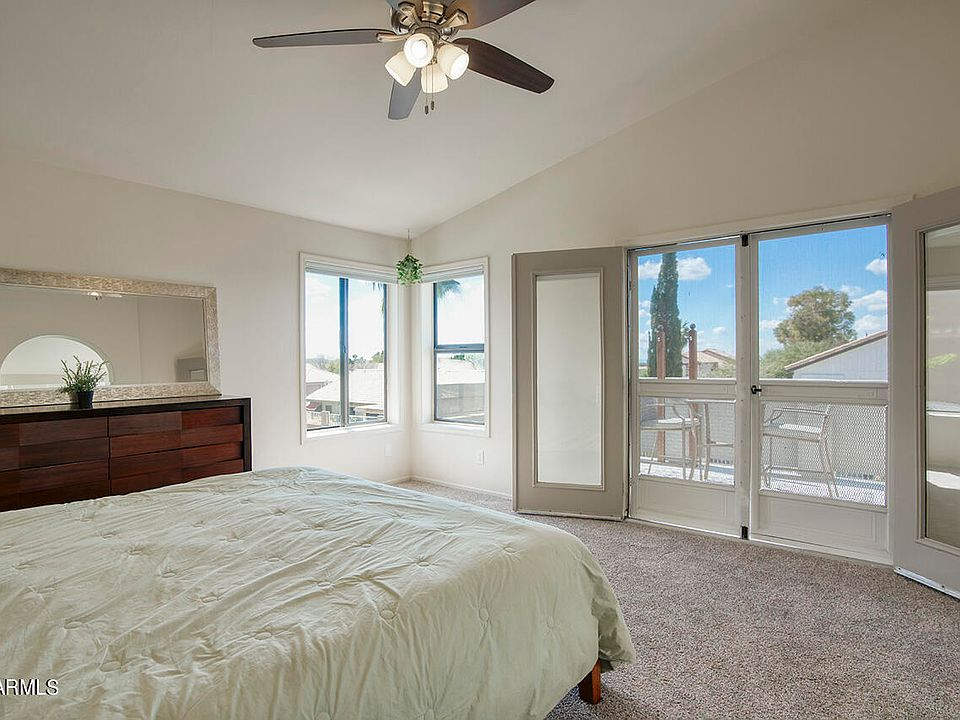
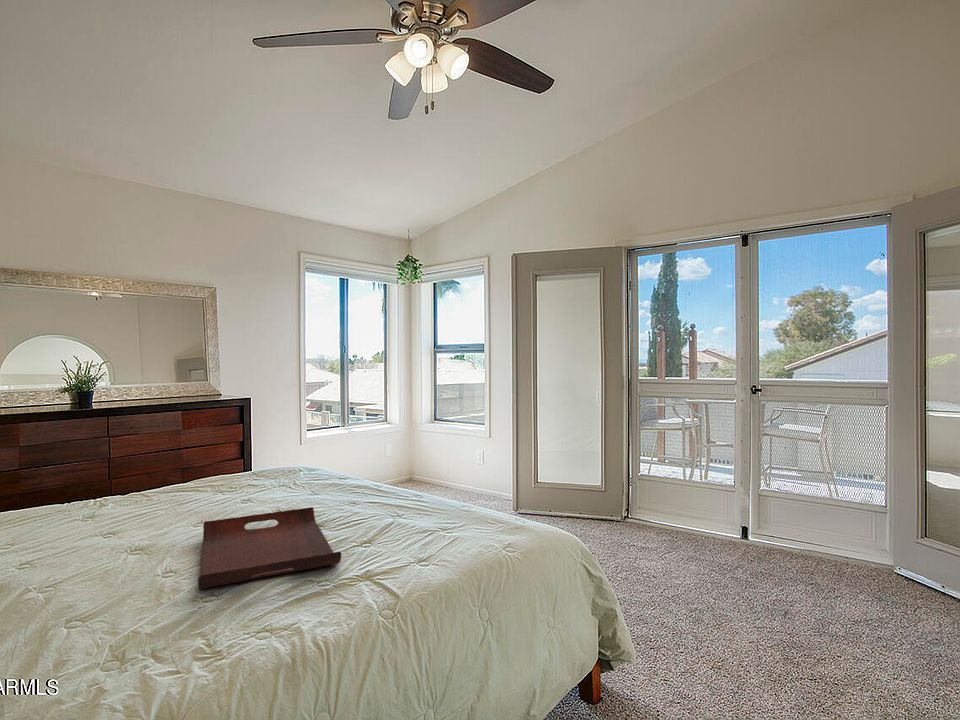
+ serving tray (266, 543)
